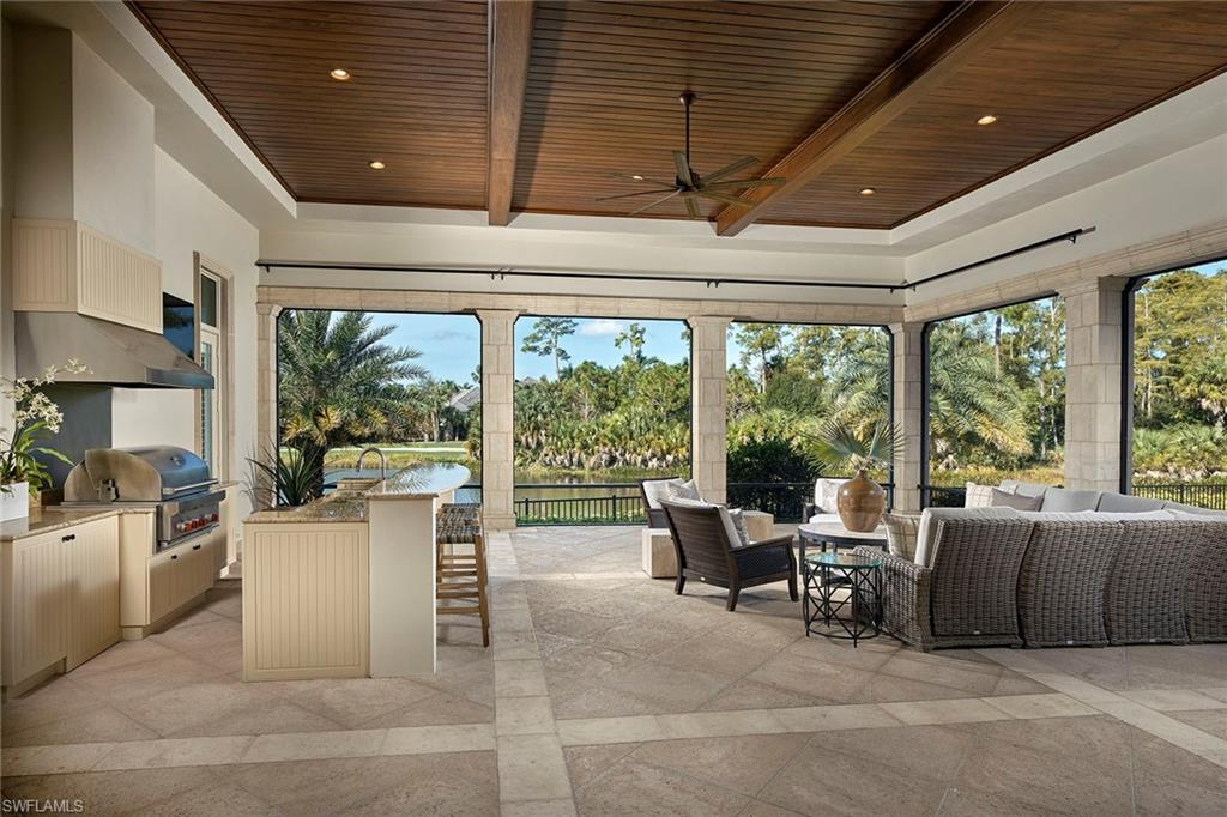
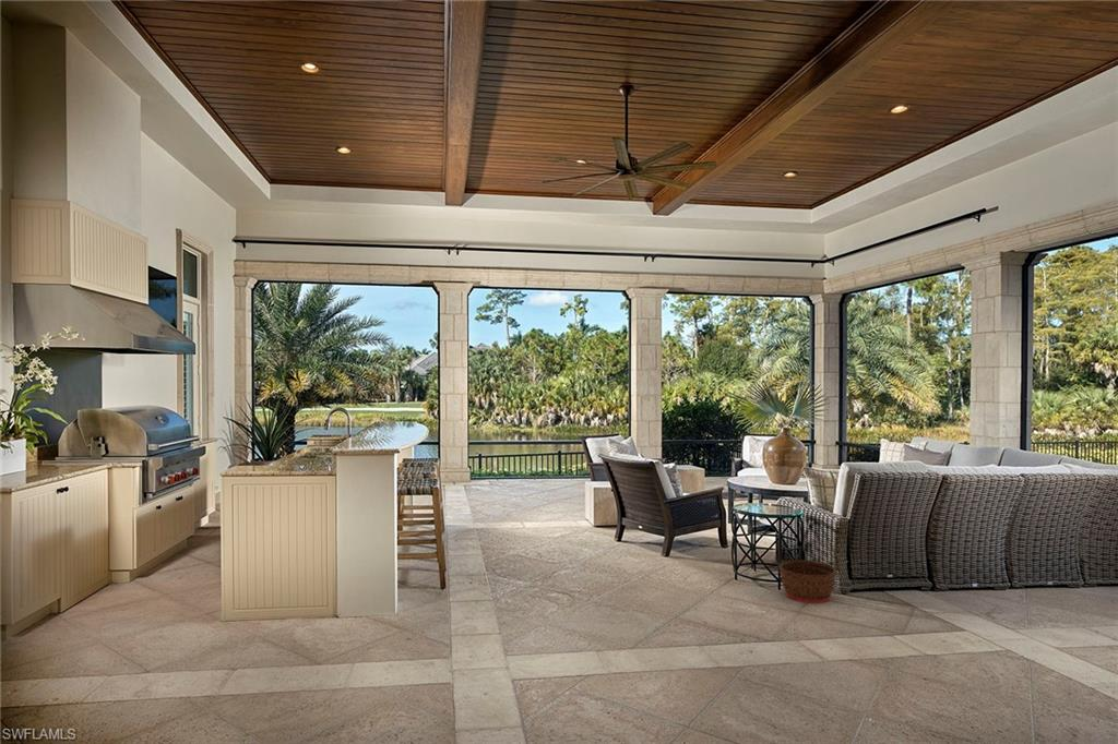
+ basket (807, 581)
